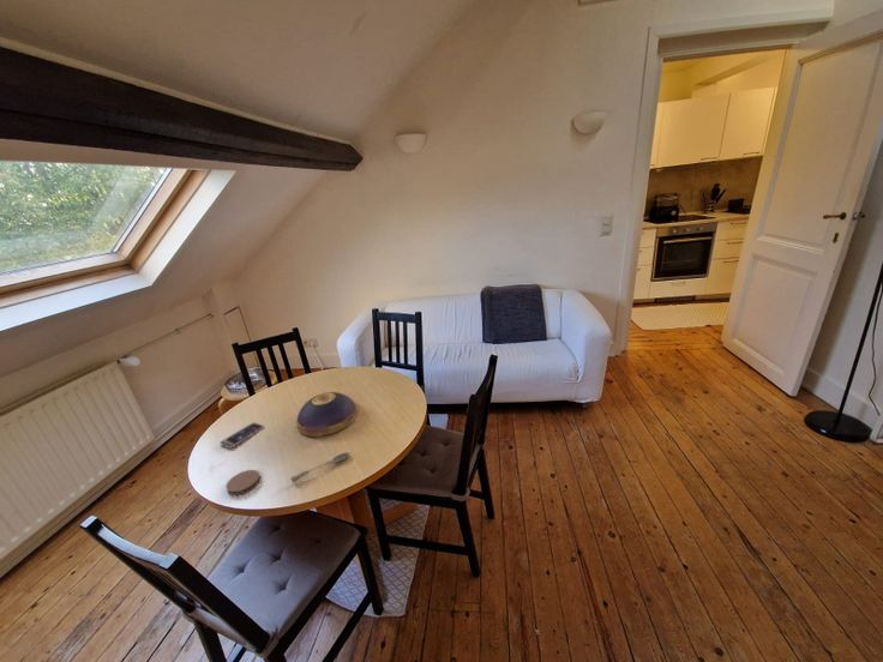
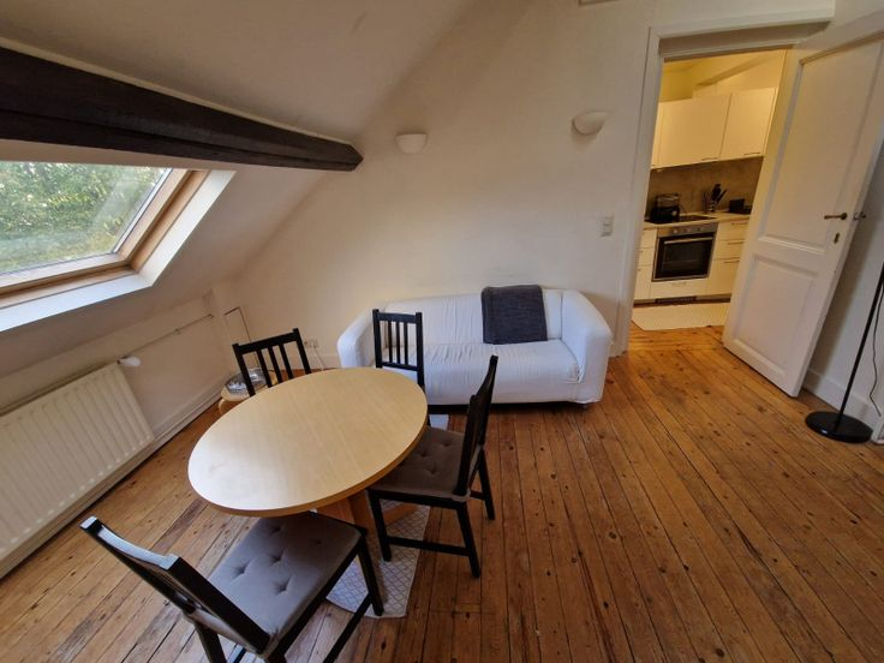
- smartphone (242, 434)
- coaster (242, 481)
- decorative bowl (325, 407)
- soupspoon (320, 465)
